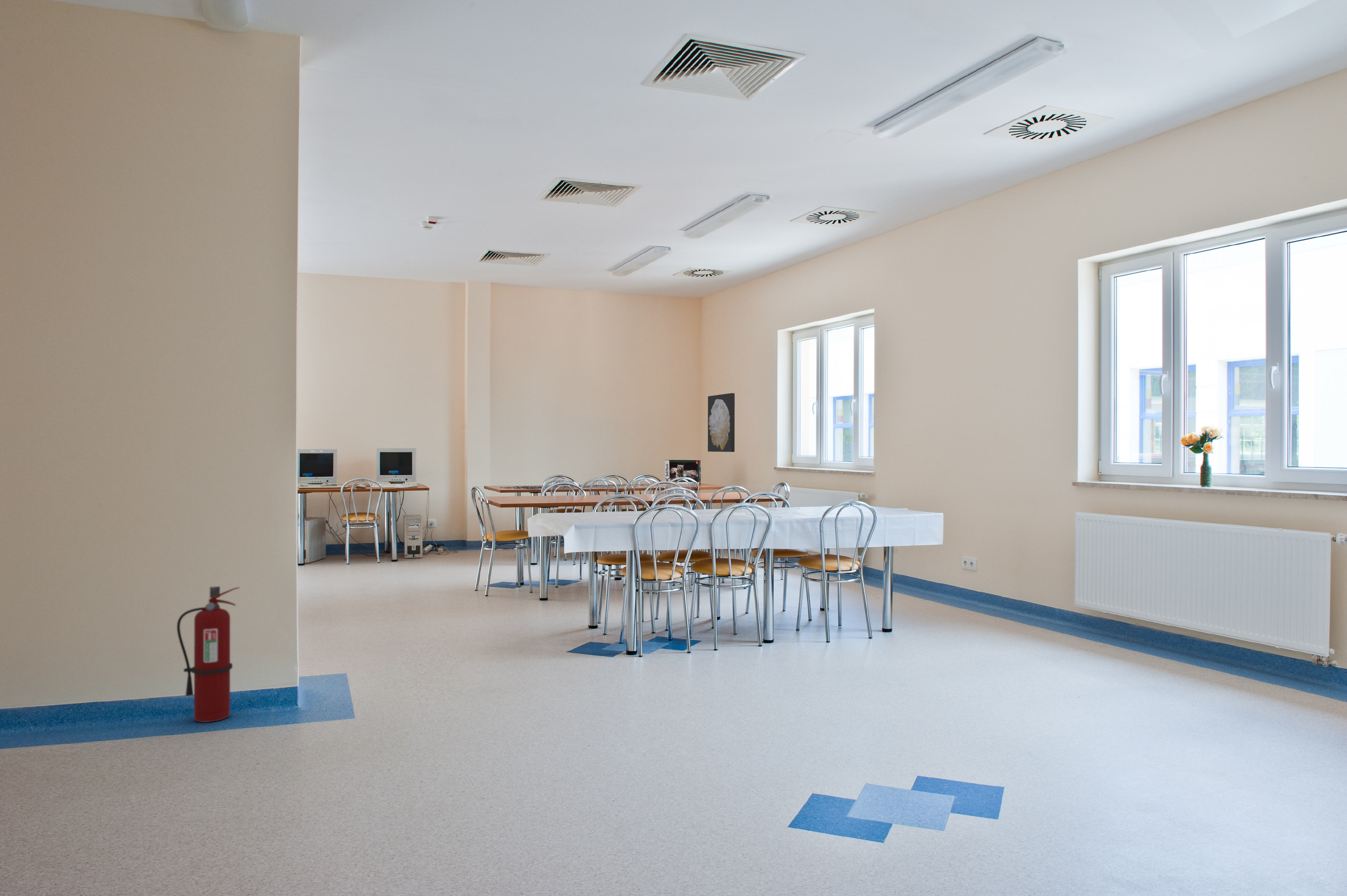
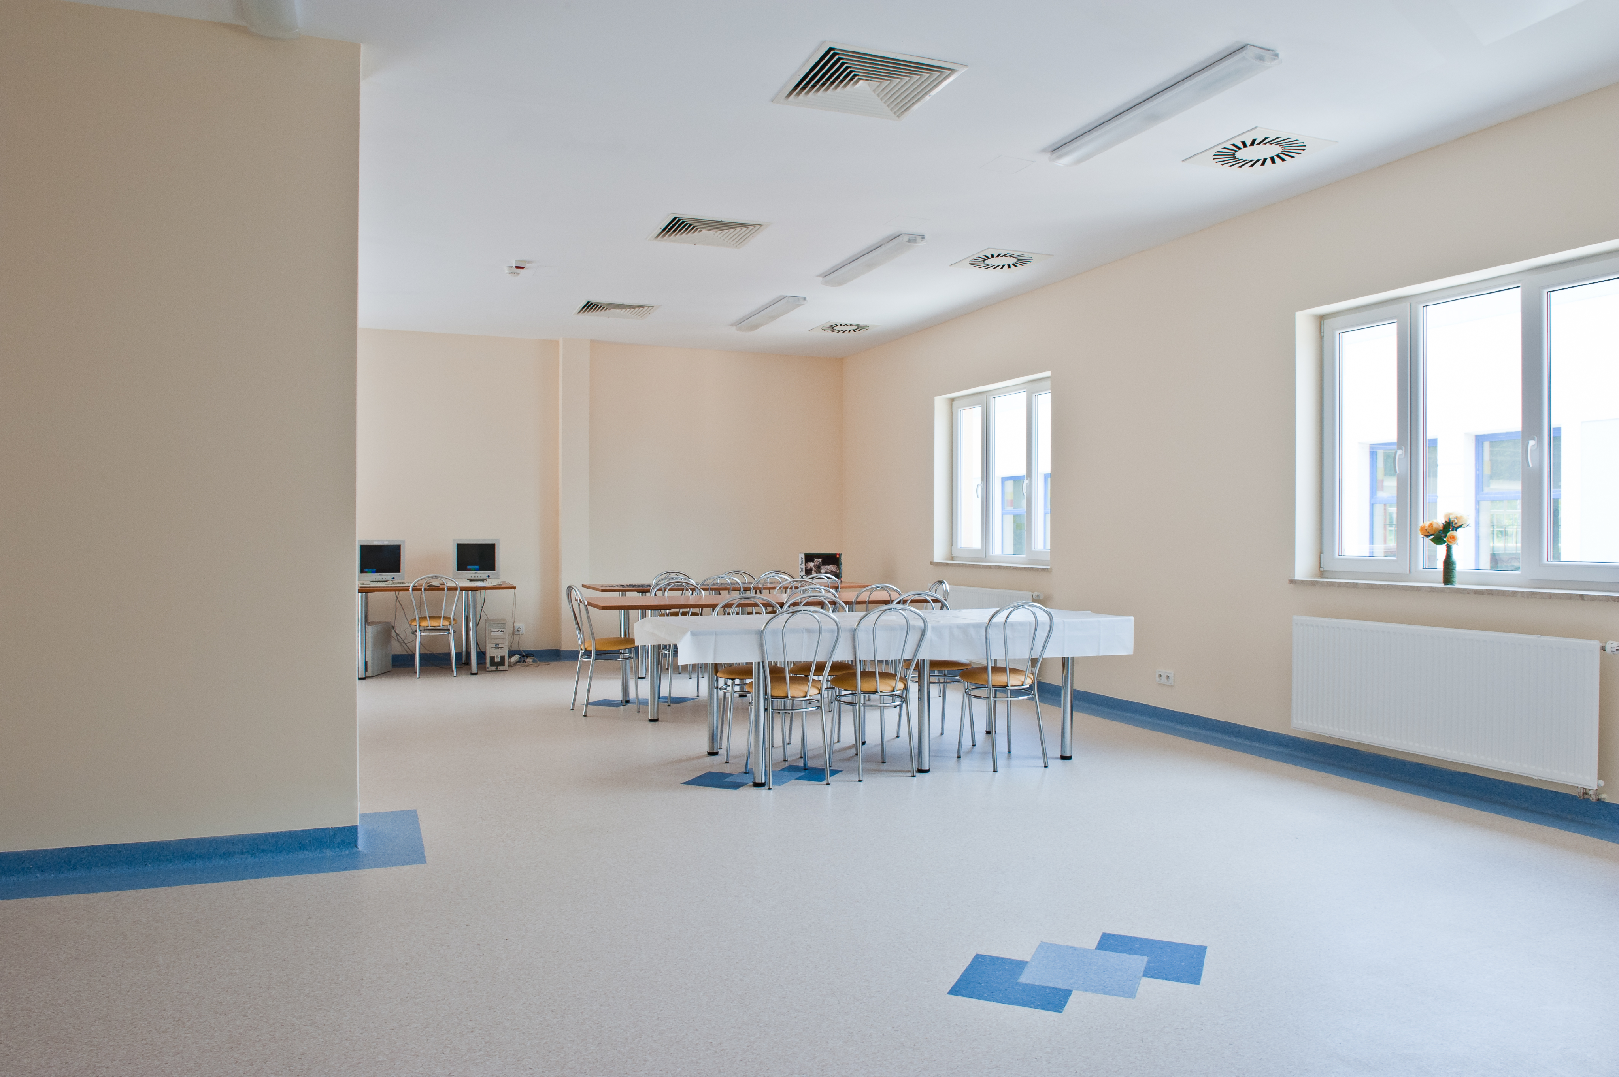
- wall art (721, 423)
- fire extinguisher (208, 653)
